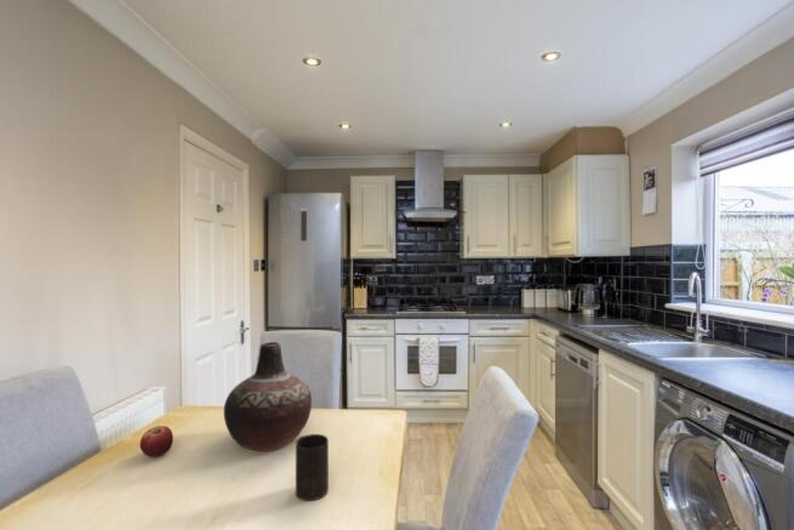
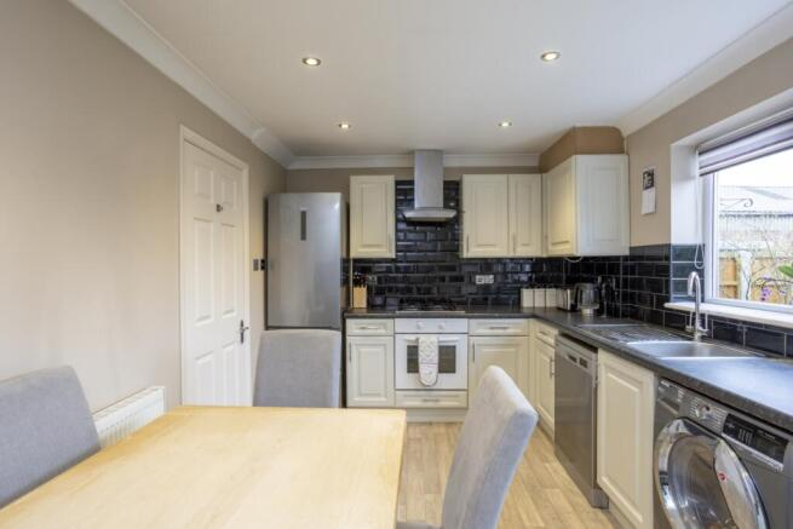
- cup (312, 466)
- vase (269, 392)
- fruit (156, 440)
